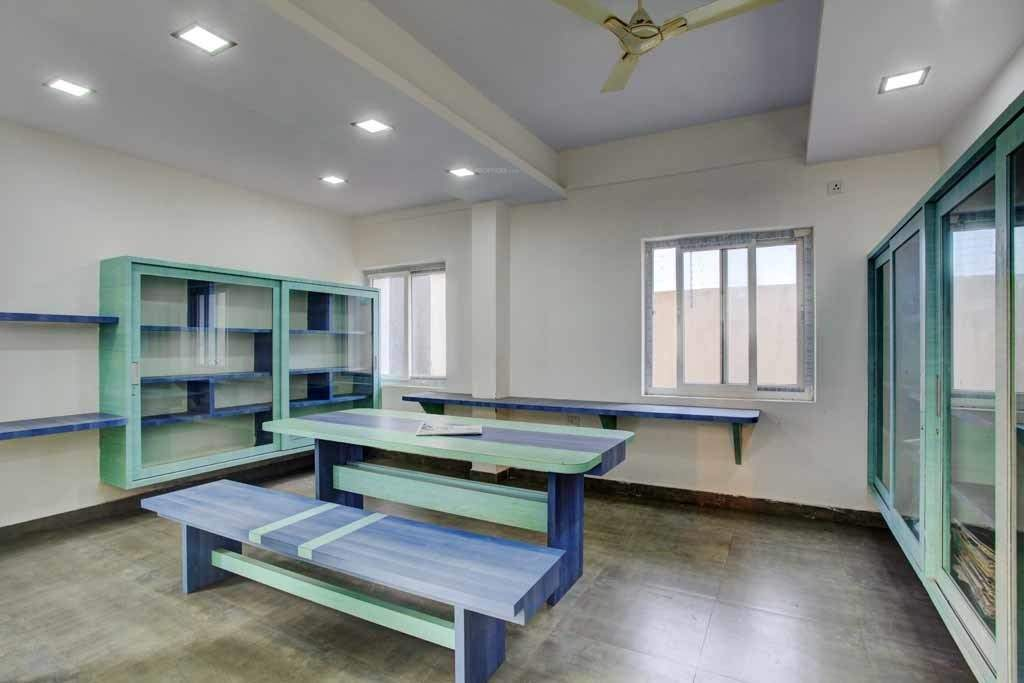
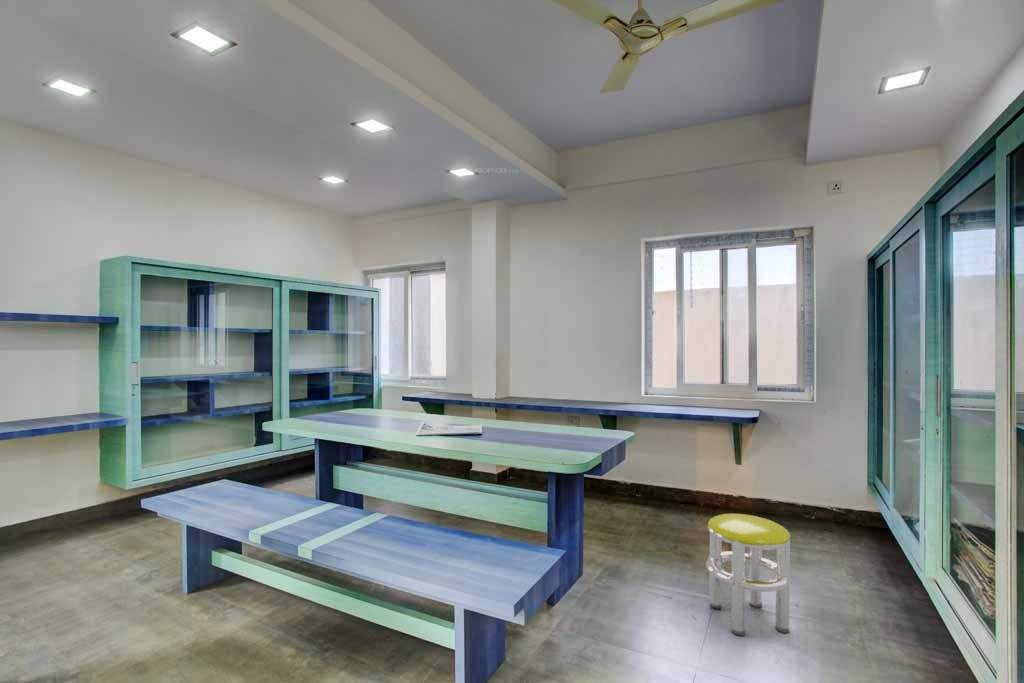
+ stool (744, 570)
